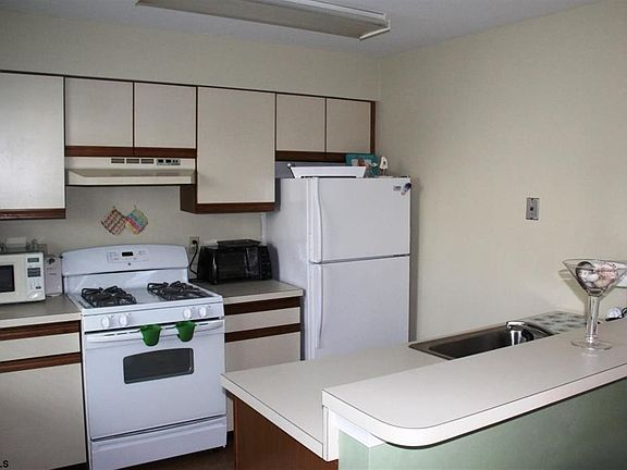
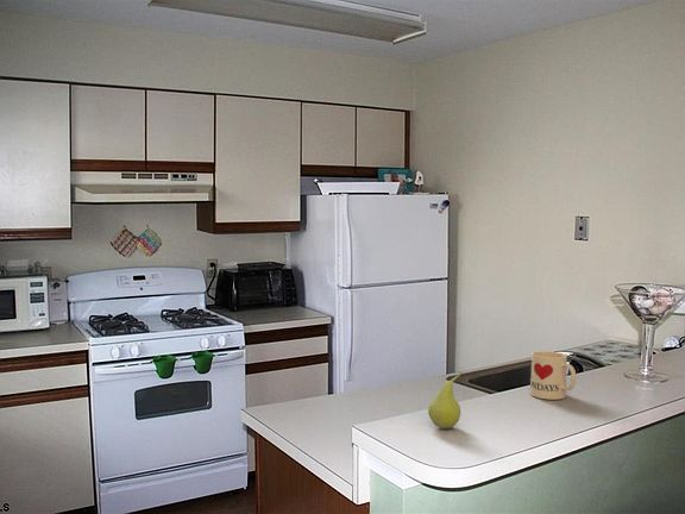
+ fruit (446, 400)
+ mug (553, 376)
